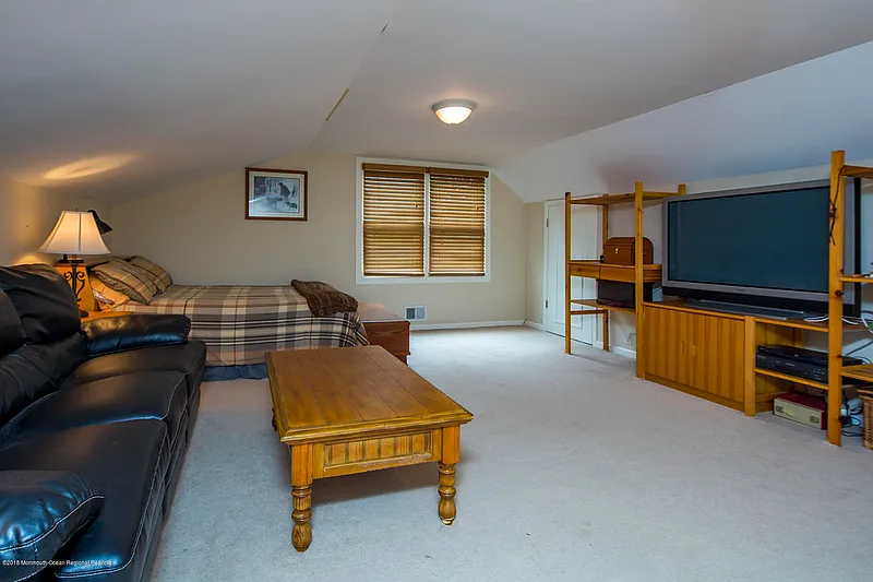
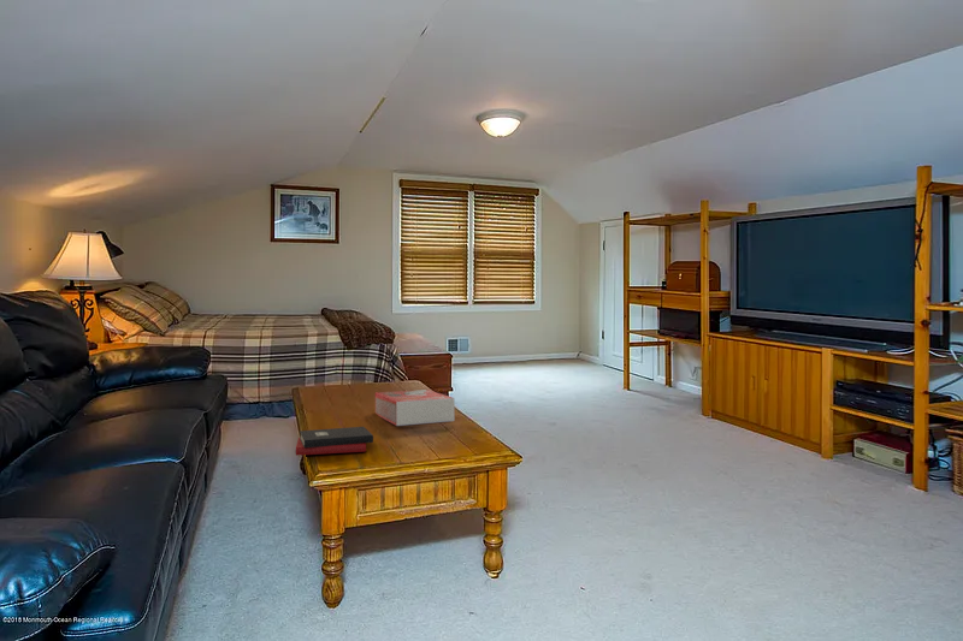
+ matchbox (413, 405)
+ hardback book (335, 440)
